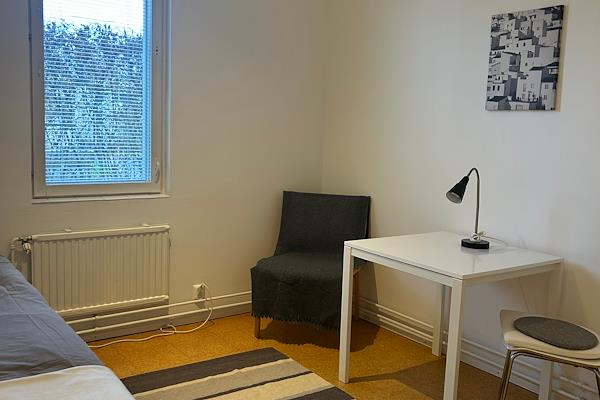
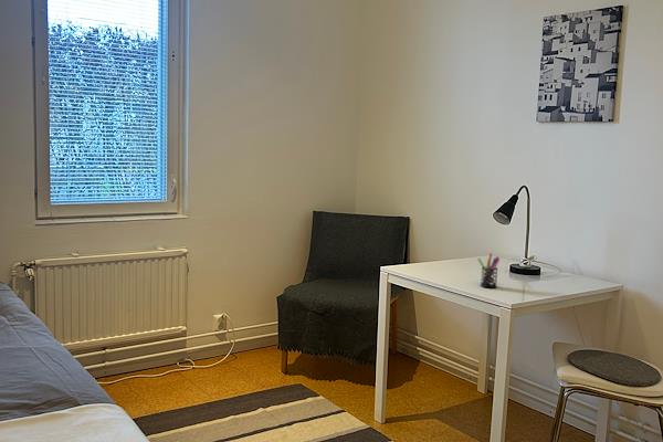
+ pen holder (487, 270)
